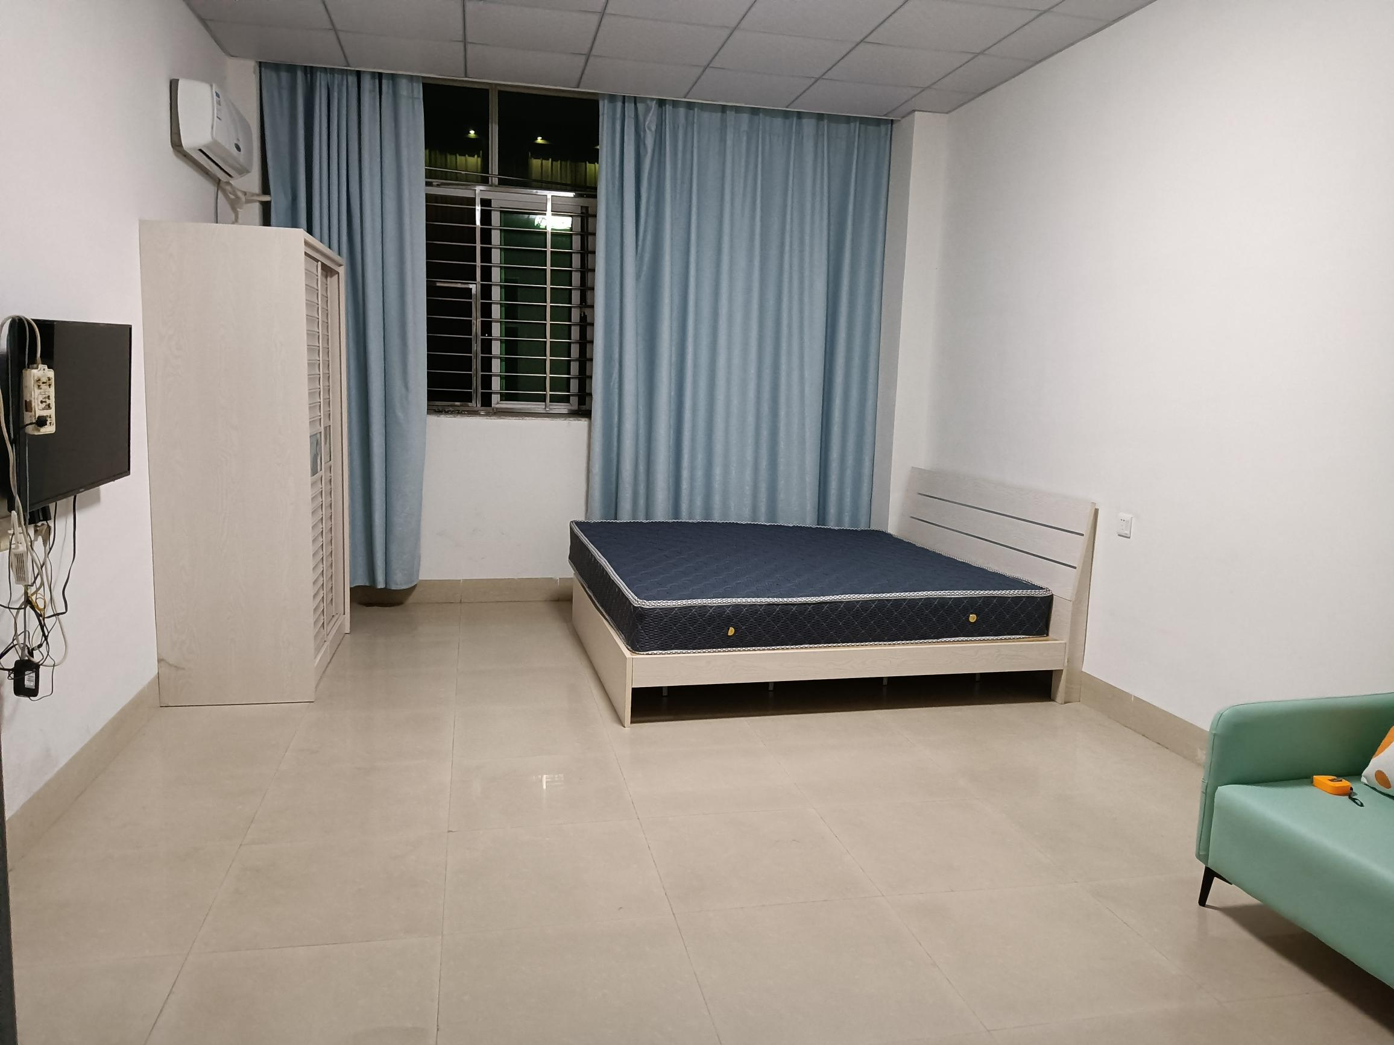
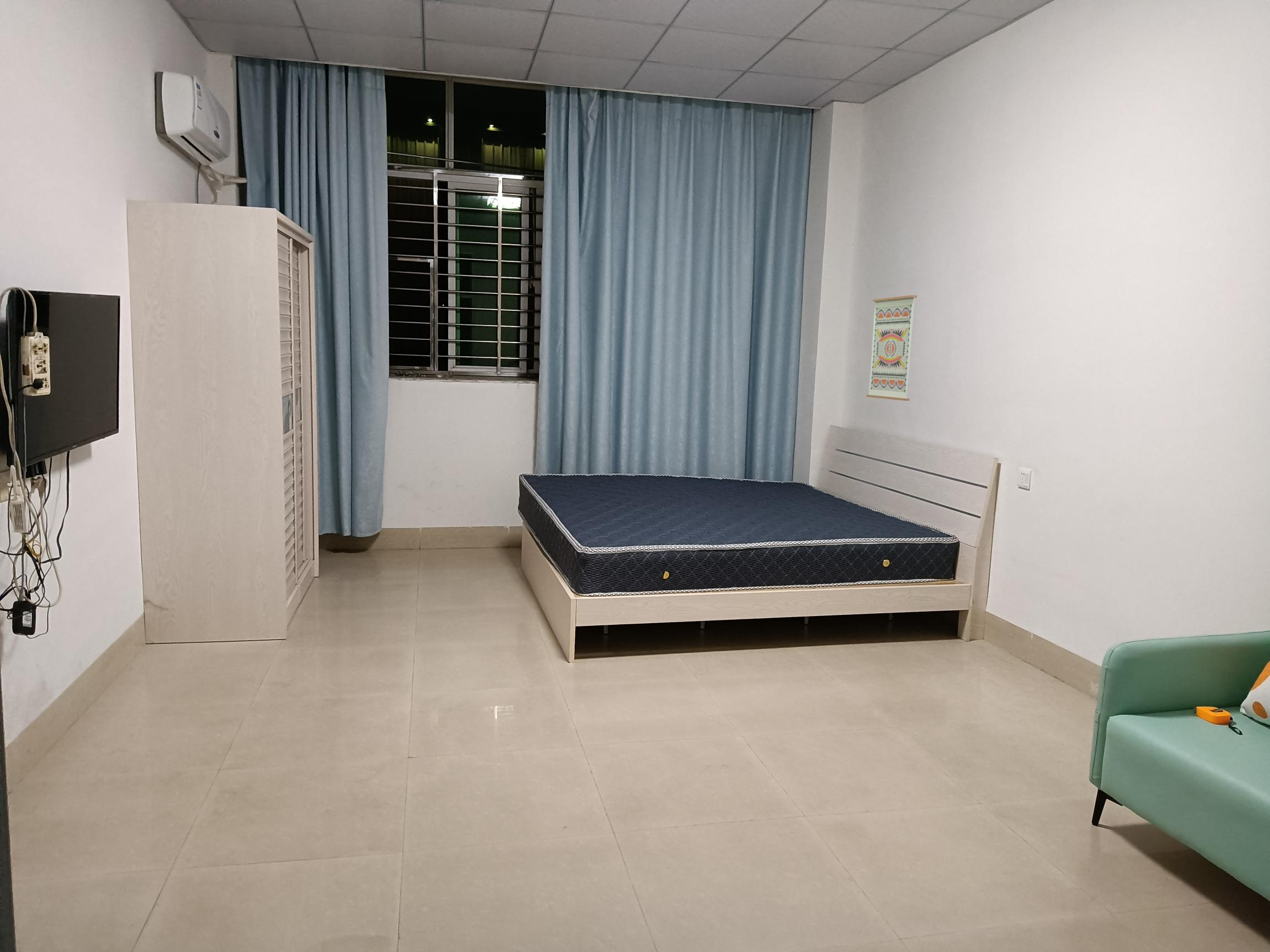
+ wall art (890, 348)
